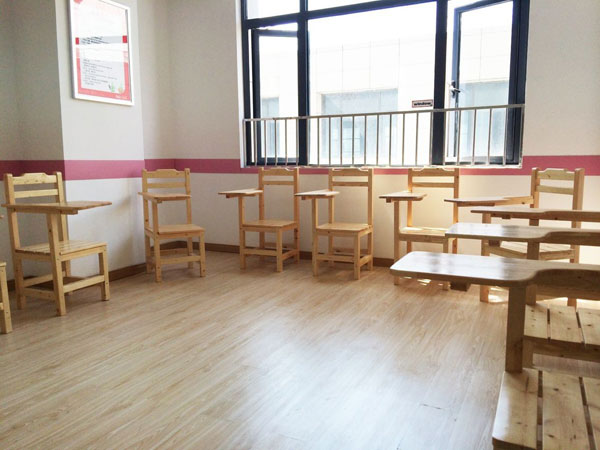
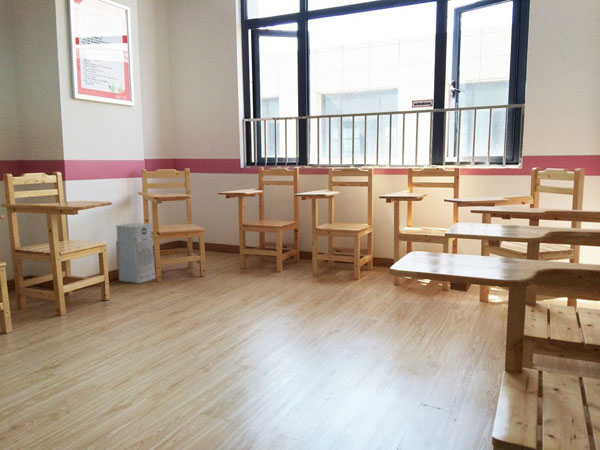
+ air purifier (135, 252)
